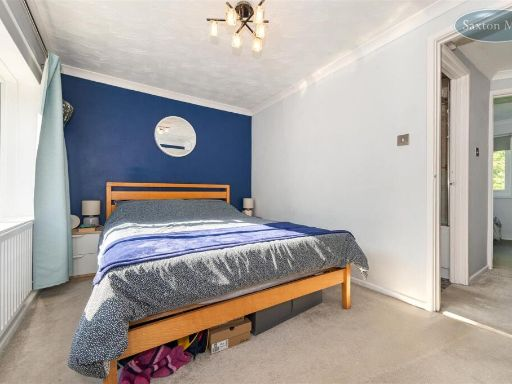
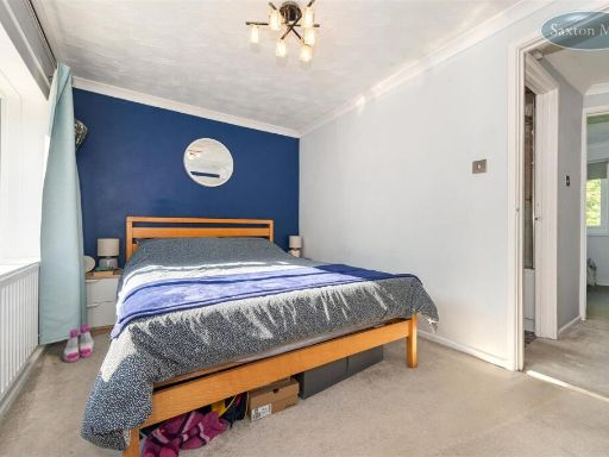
+ boots (80, 340)
